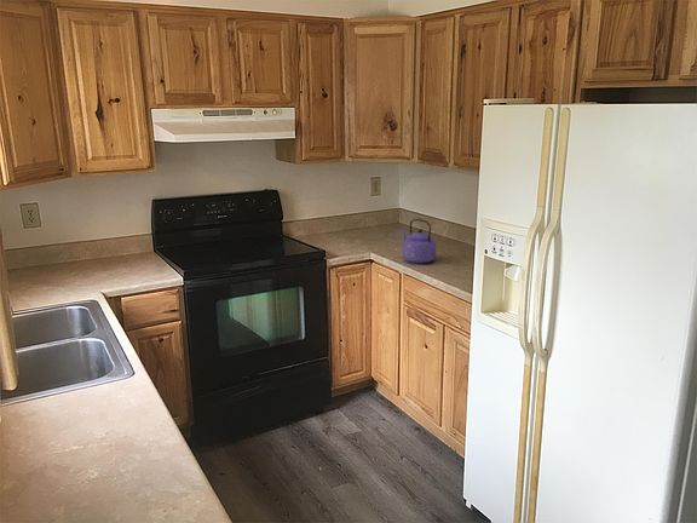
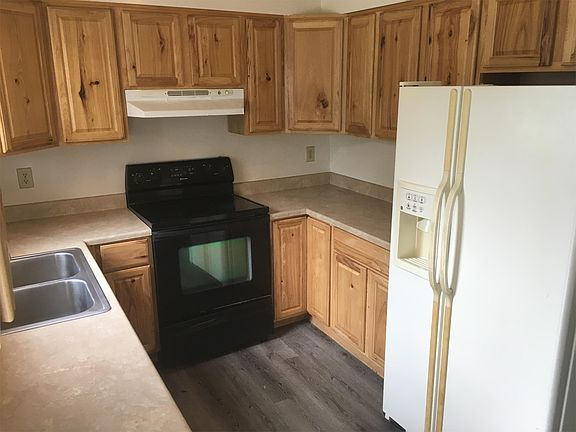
- kettle (415, 238)
